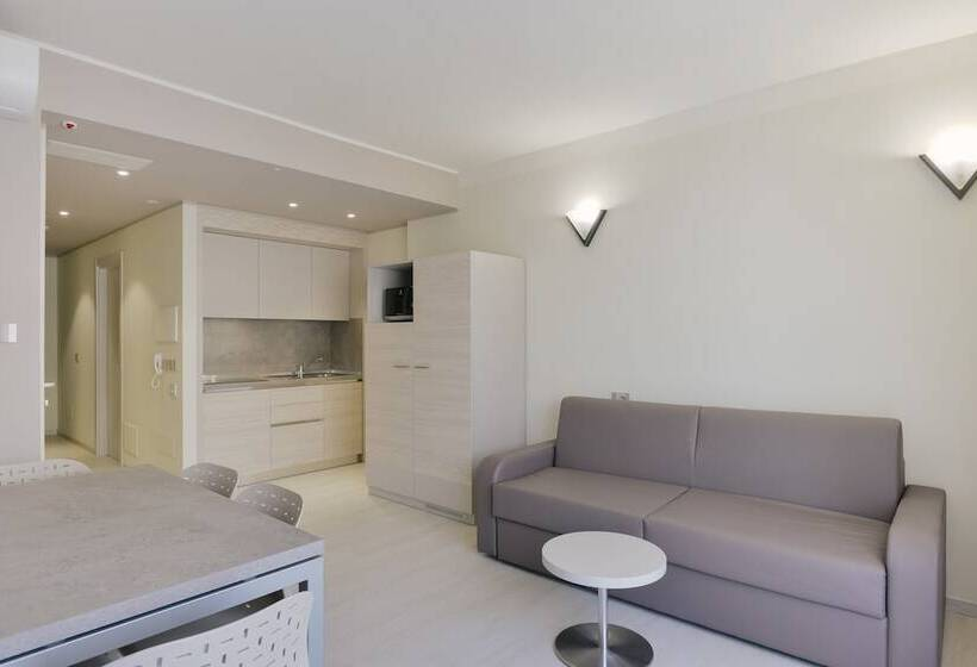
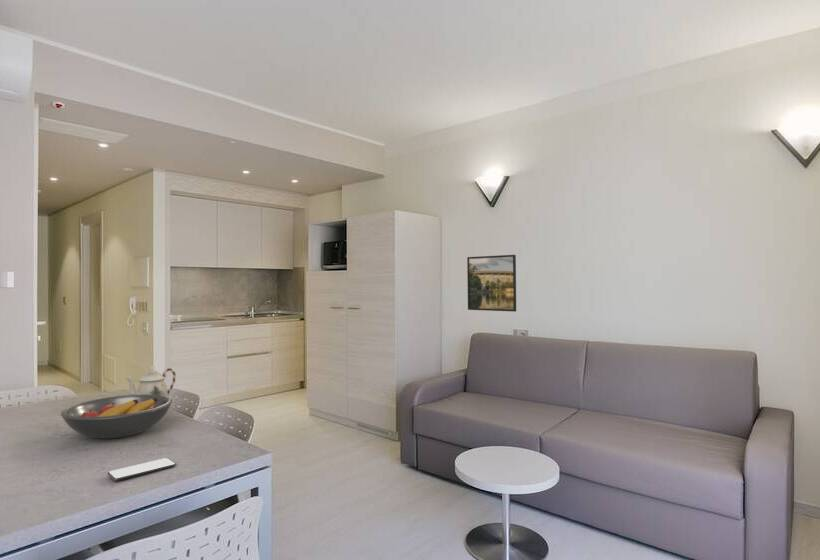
+ teapot (151, 386)
+ smartphone (142, 468)
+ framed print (490, 283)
+ fruit bowl (119, 415)
